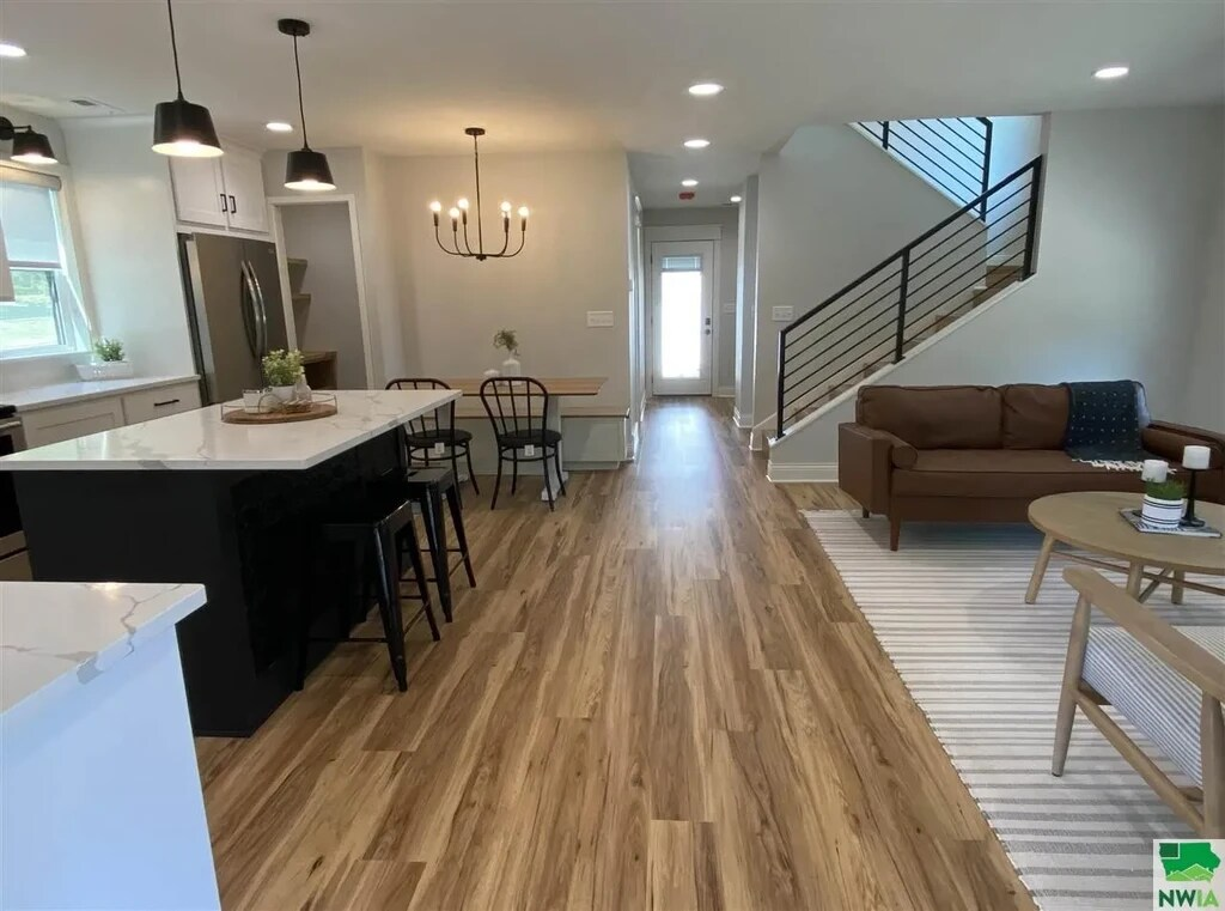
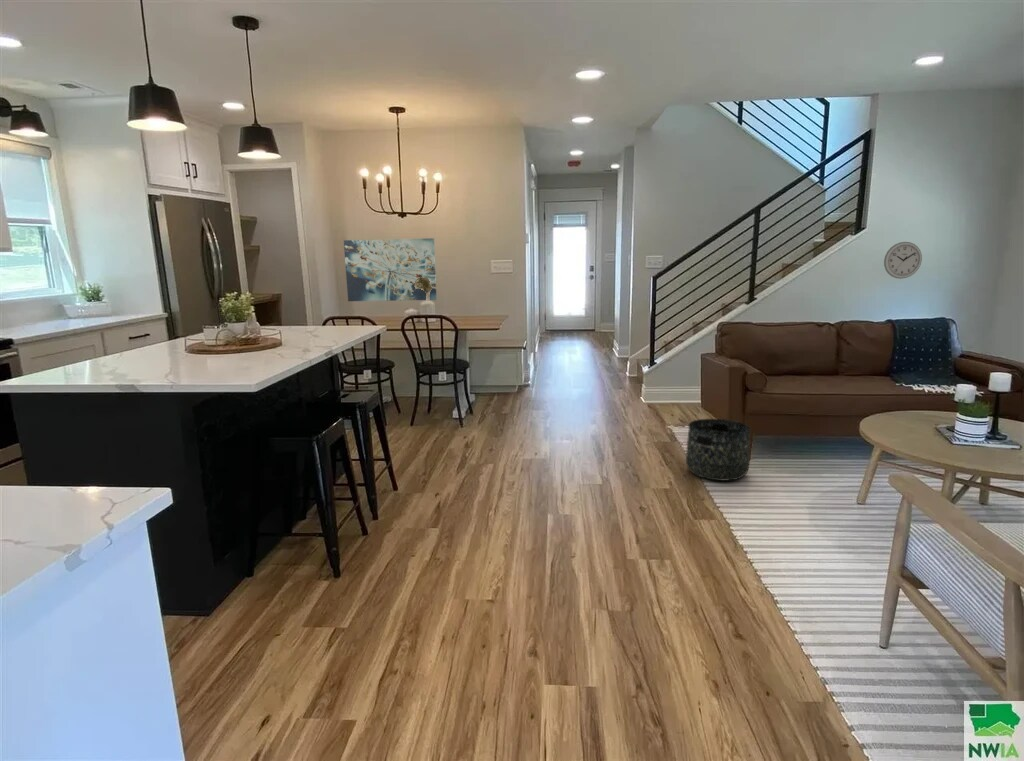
+ basket (717, 449)
+ wall clock (903, 260)
+ wall art (390, 270)
